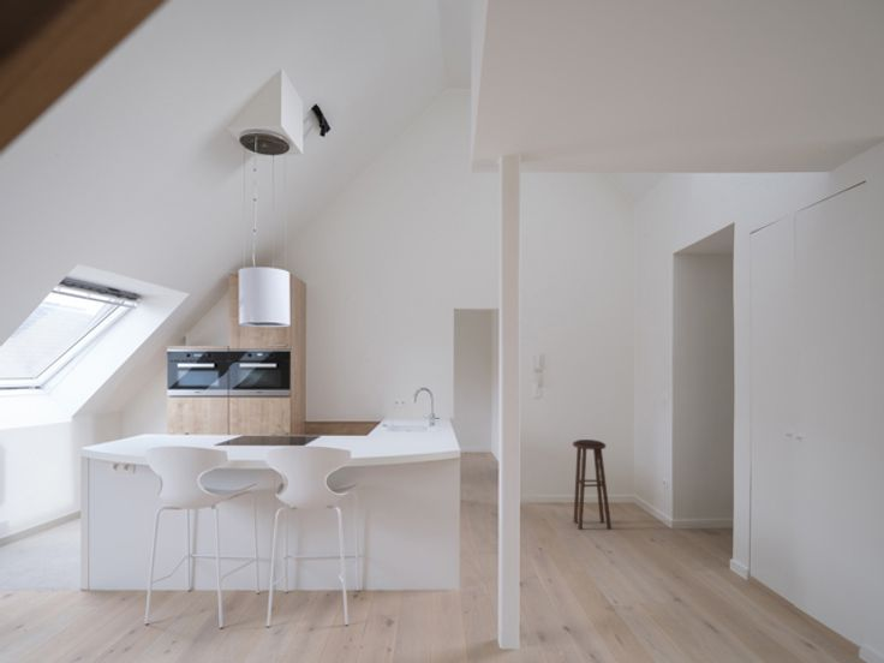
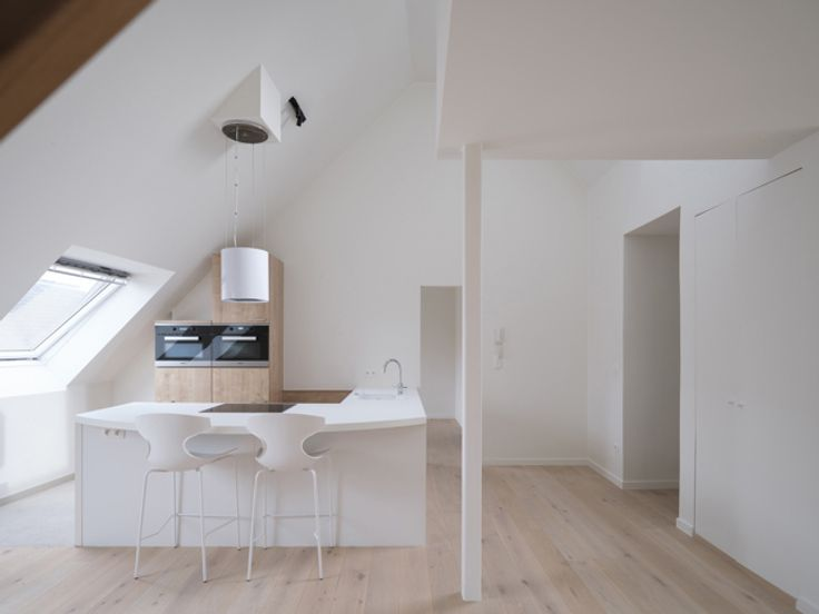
- stool (590, 484)
